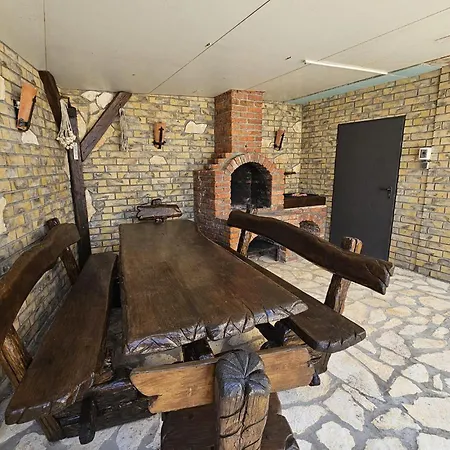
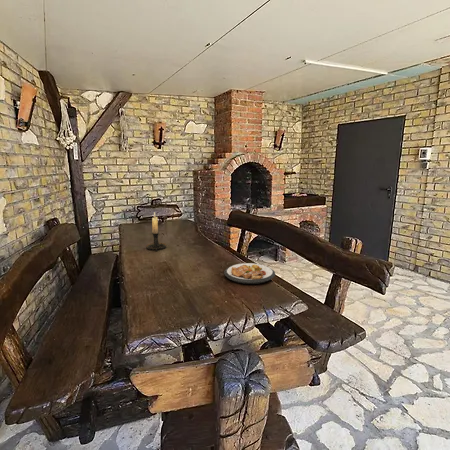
+ candle holder (155, 231)
+ plate (249, 271)
